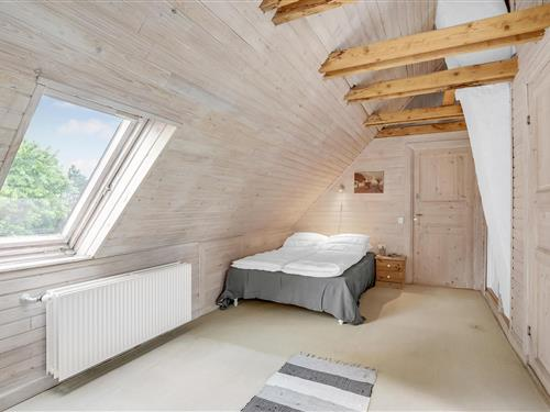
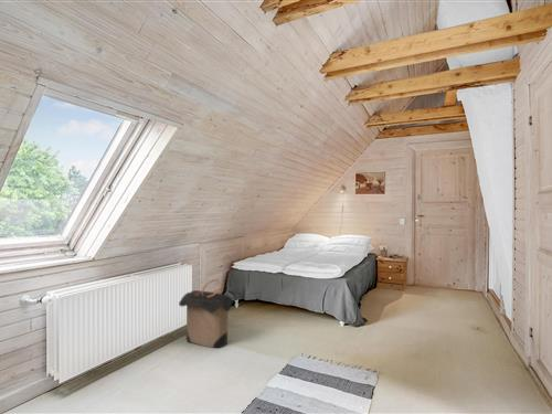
+ laundry hamper (205, 310)
